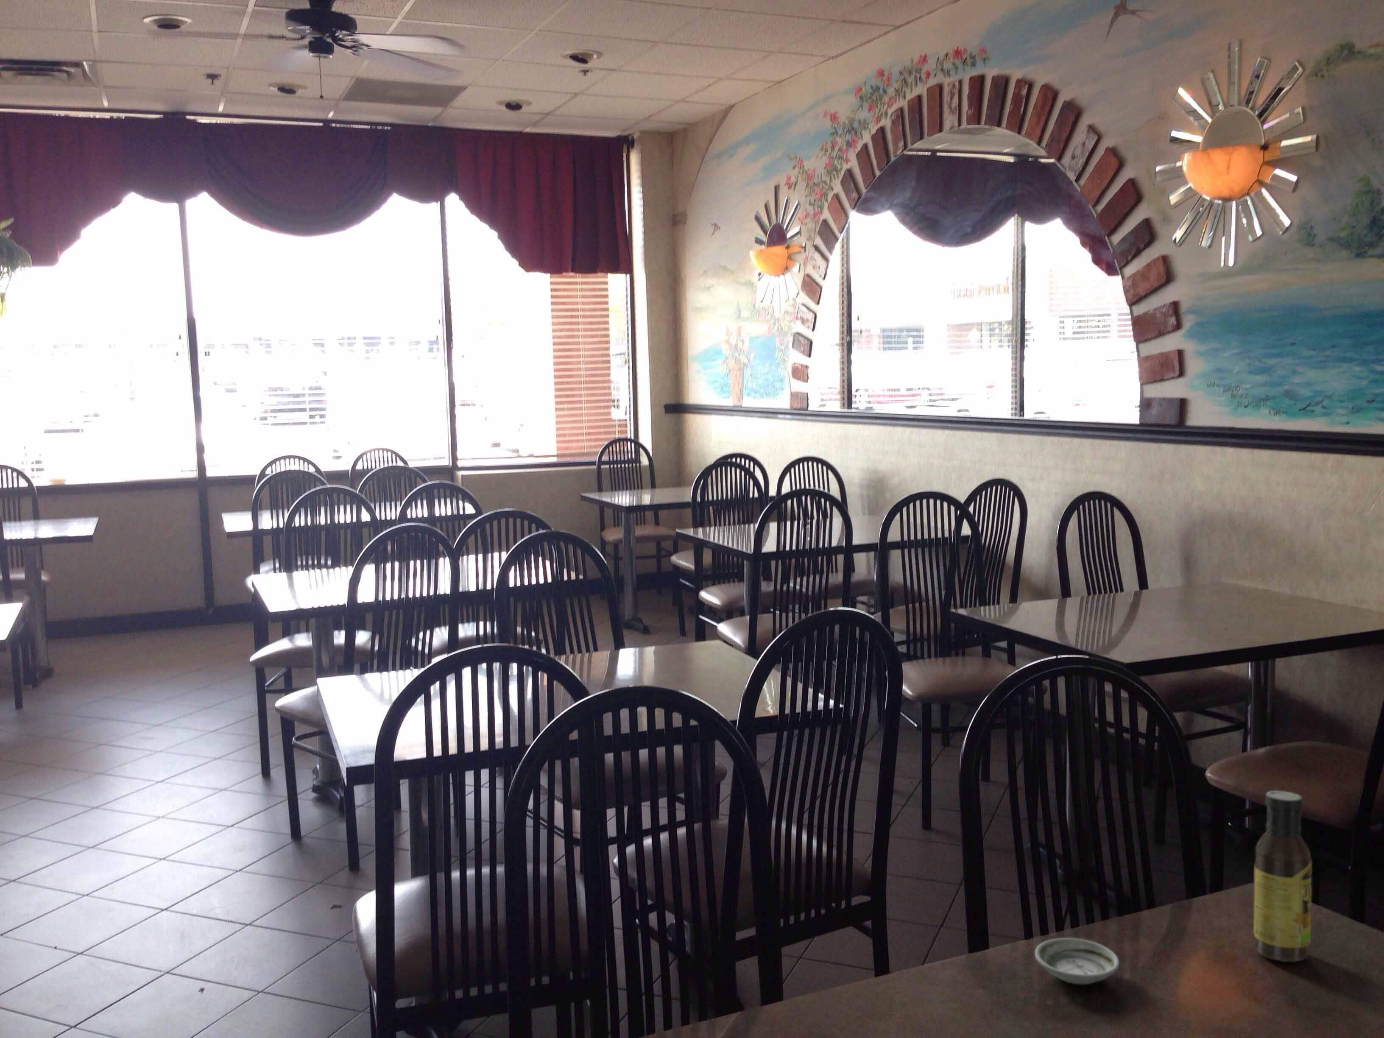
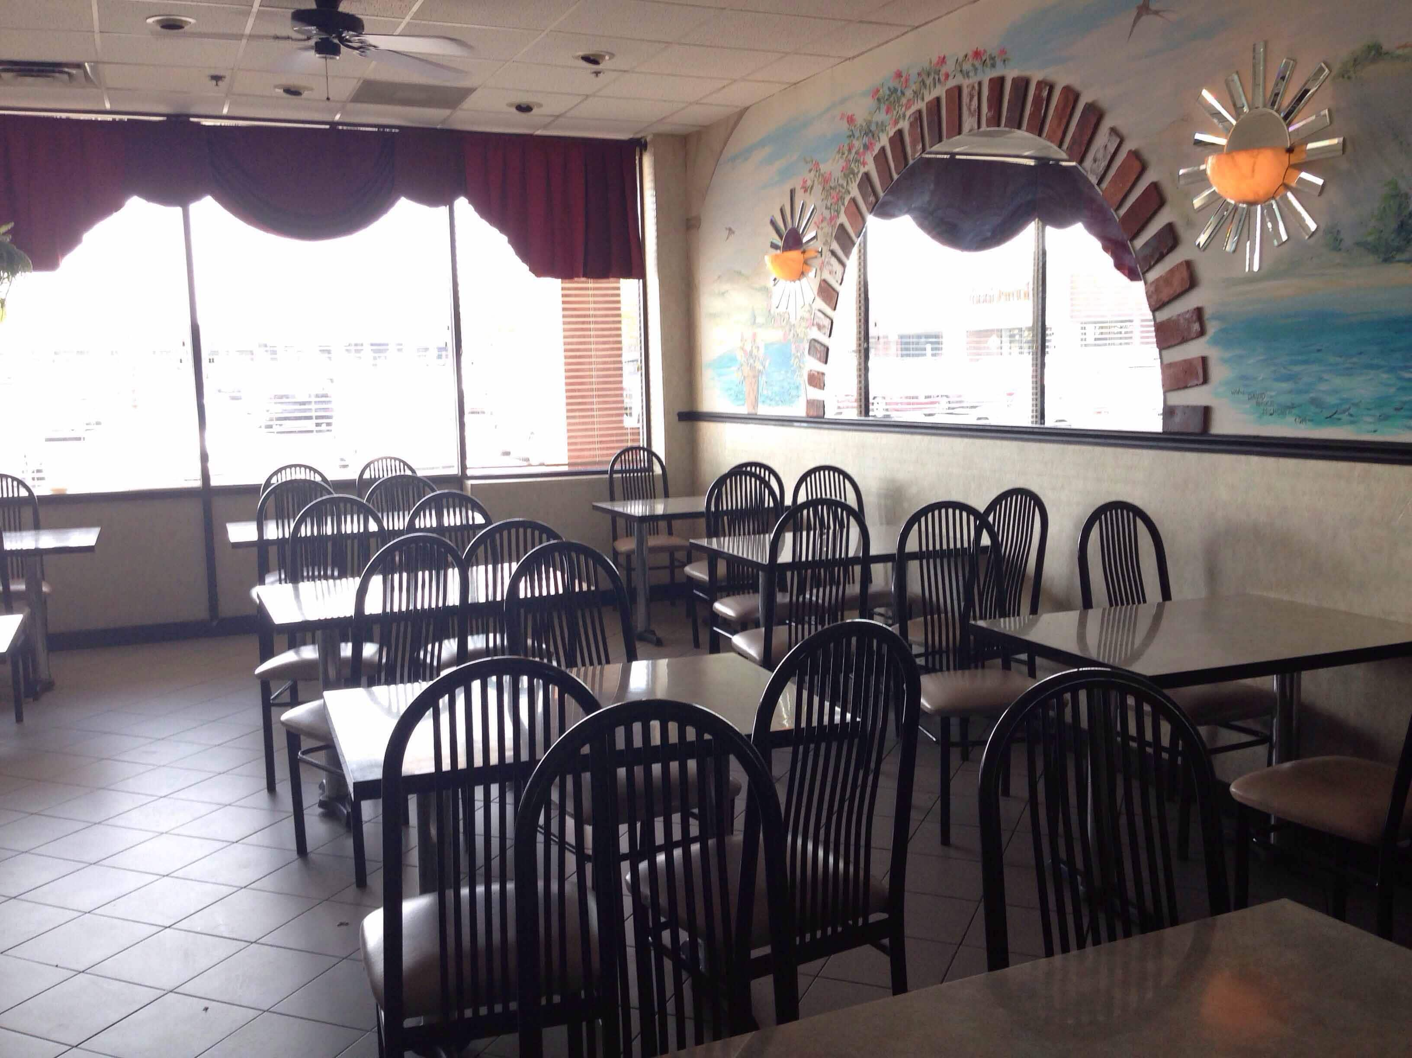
- sauce bottle (1283, 874)
- saucer (1077, 965)
